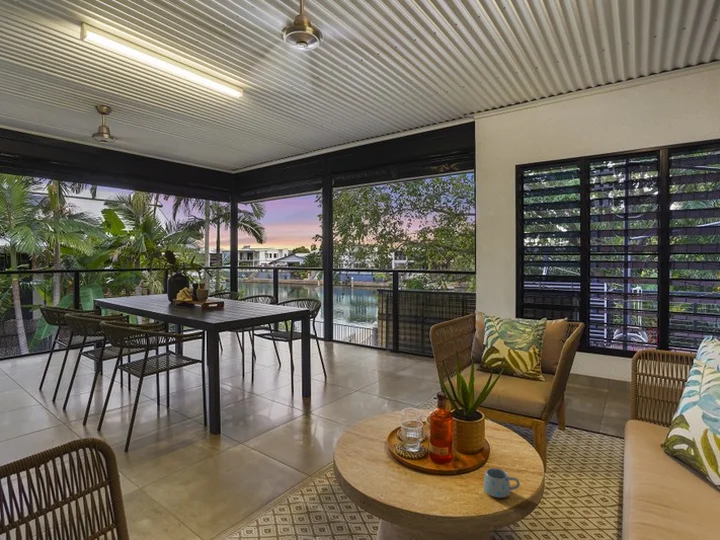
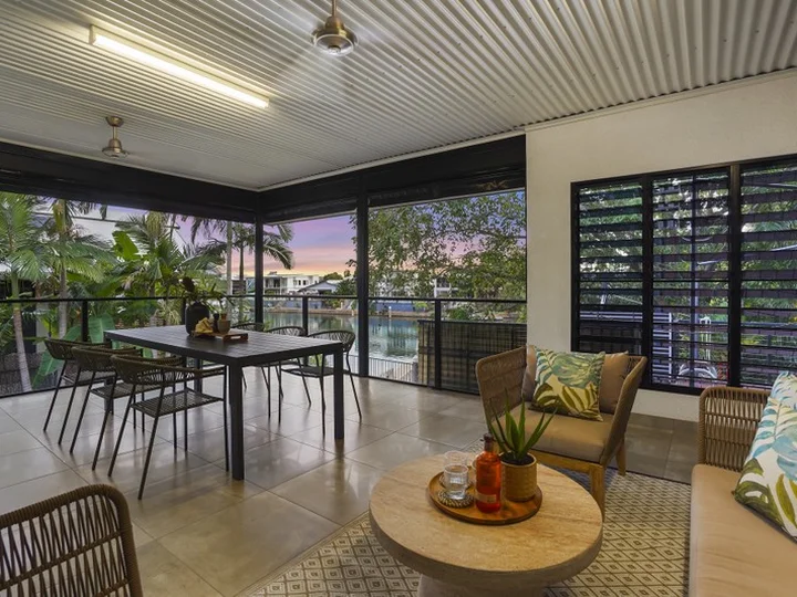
- mug (501, 483)
